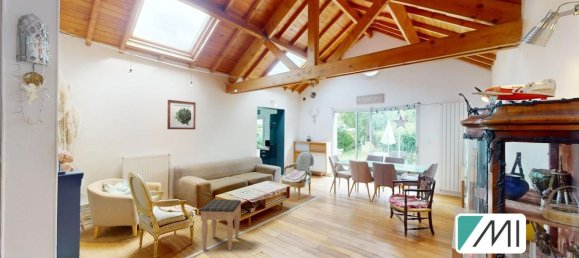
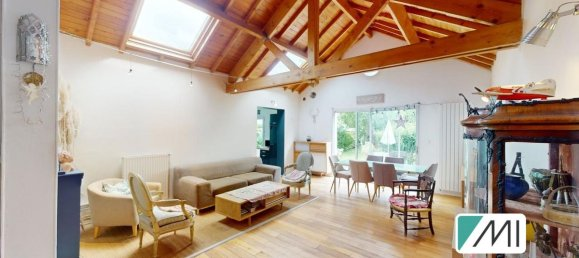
- footstool (221, 219)
- wall art (182, 115)
